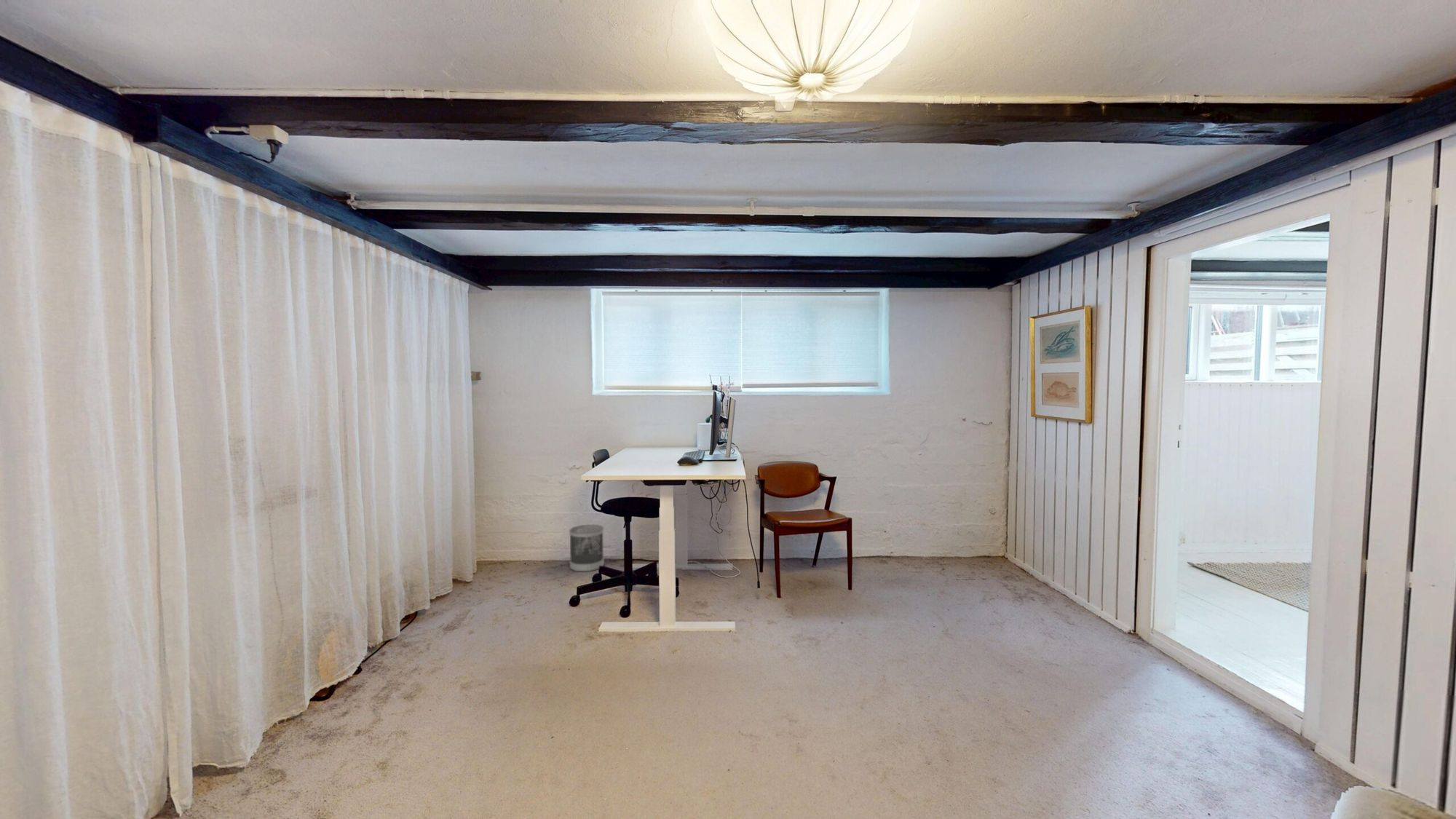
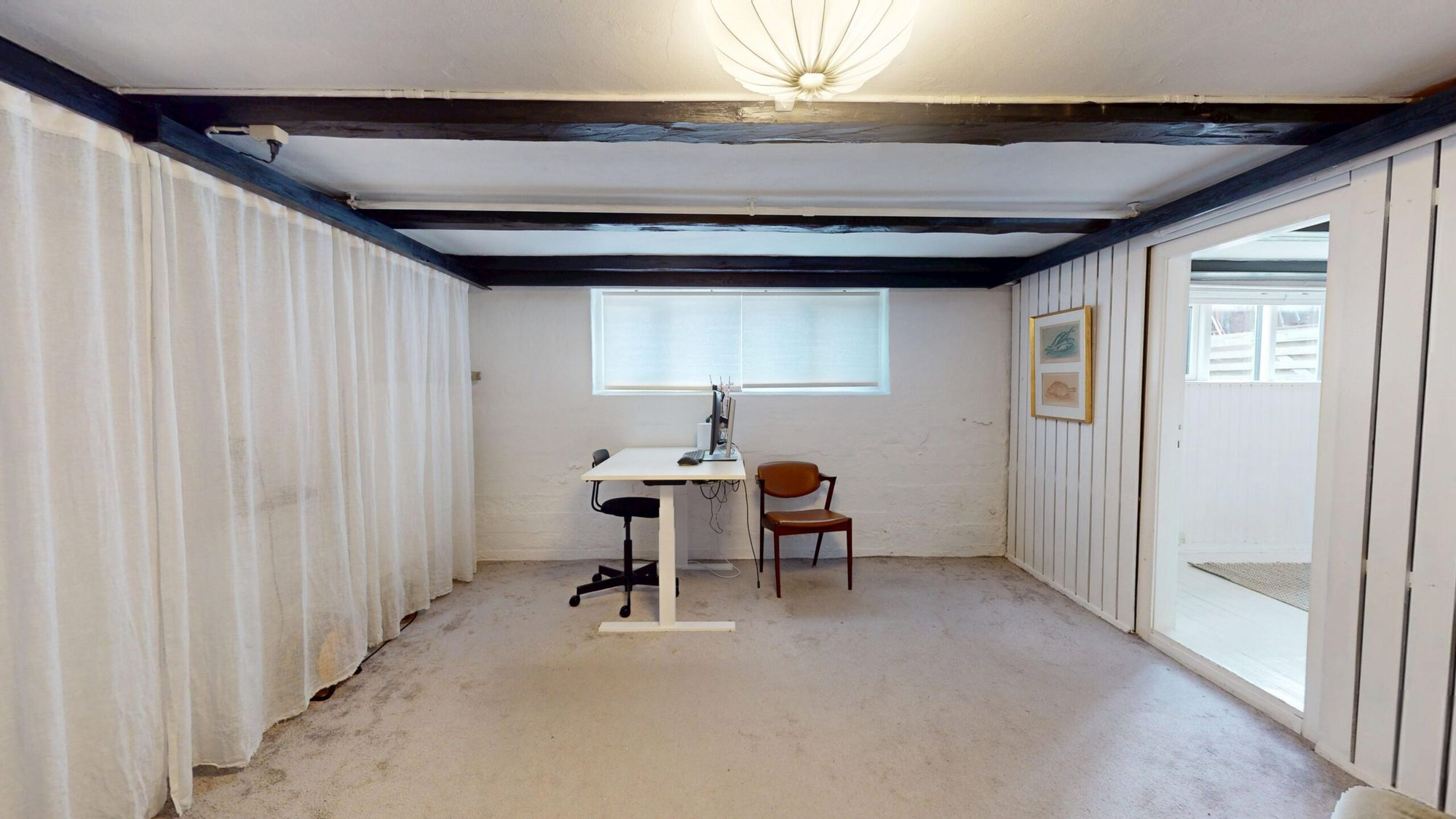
- wastebasket (587, 547)
